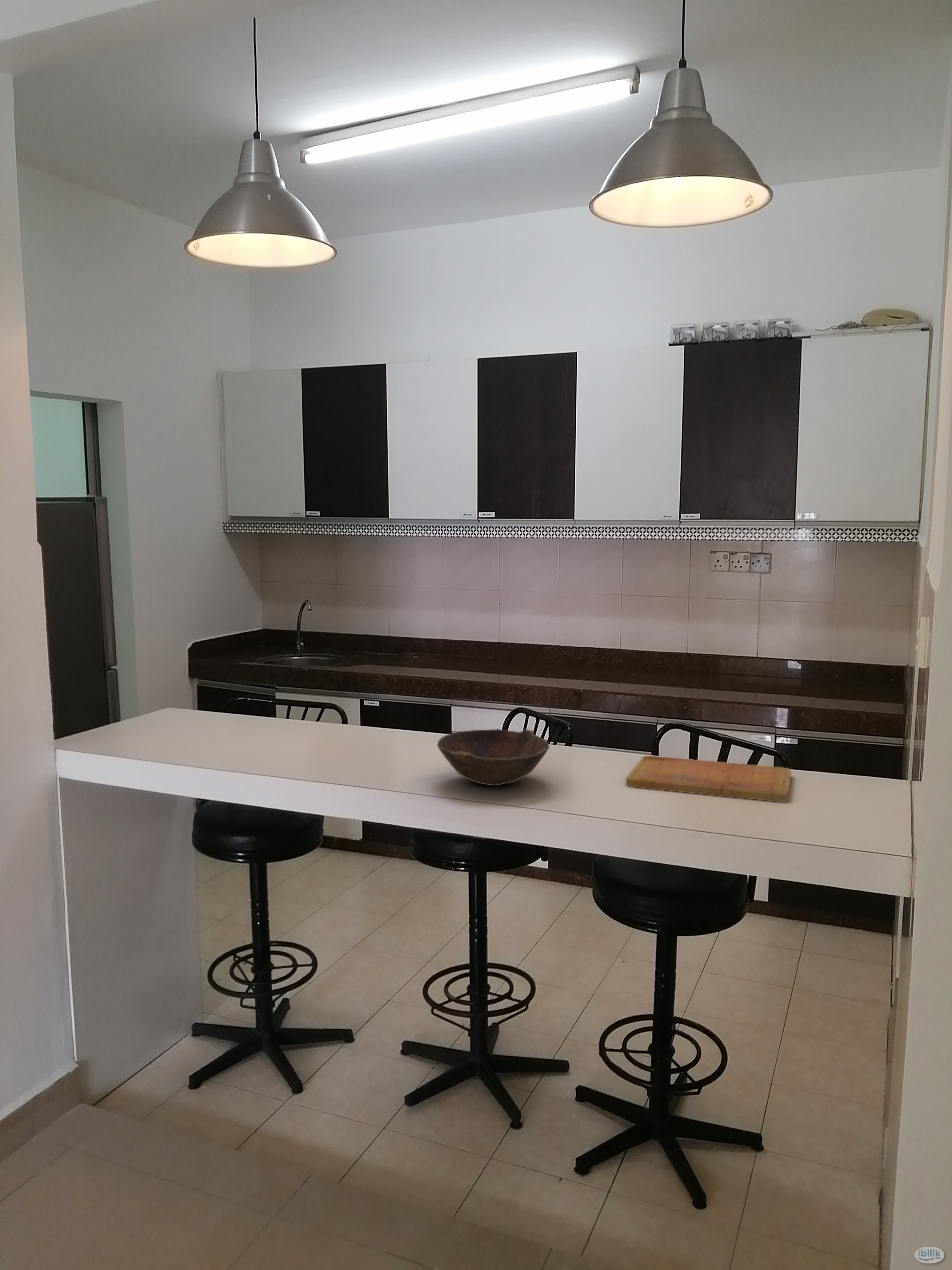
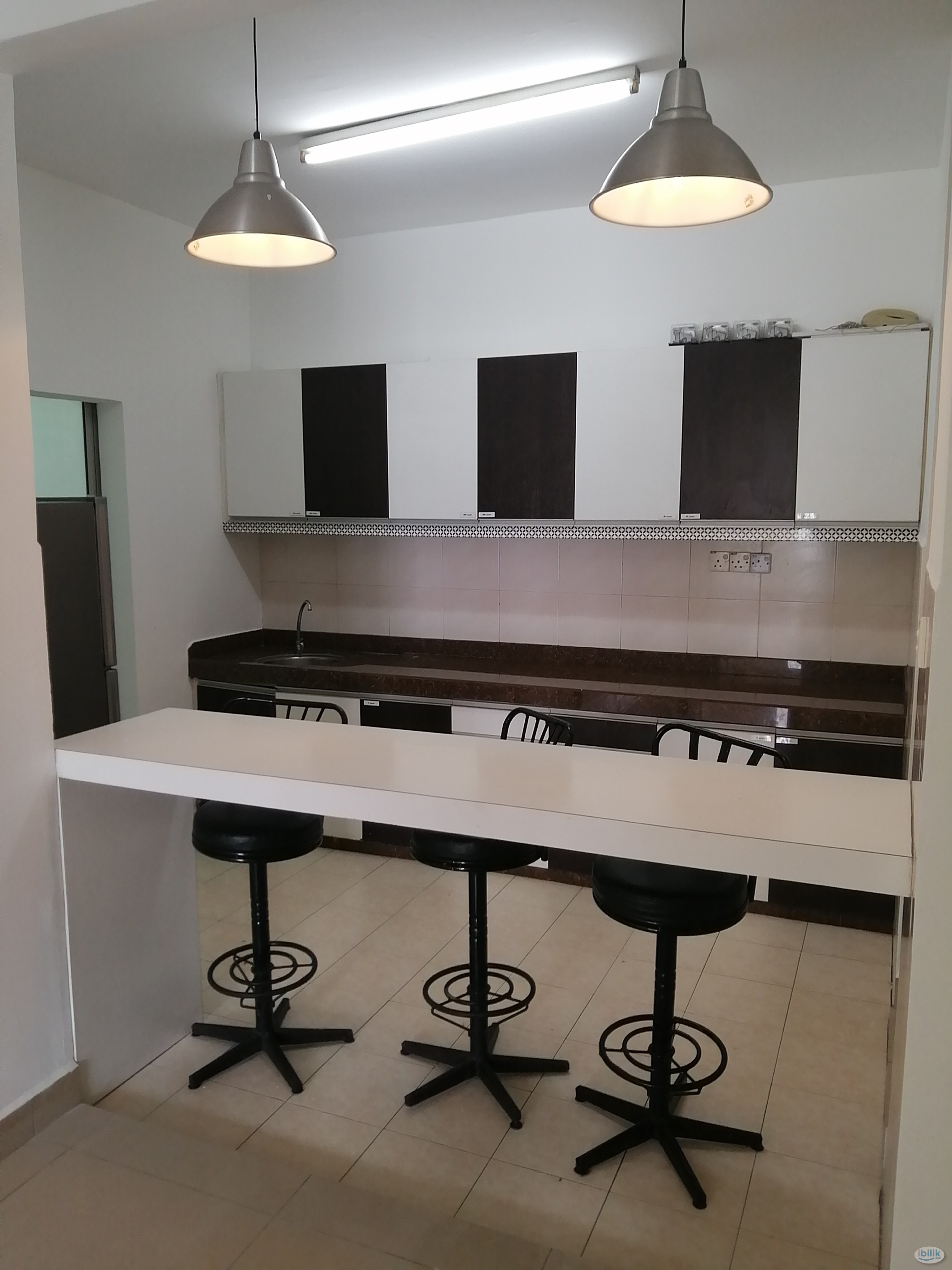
- bowl (494, 760)
- cutting board (710, 777)
